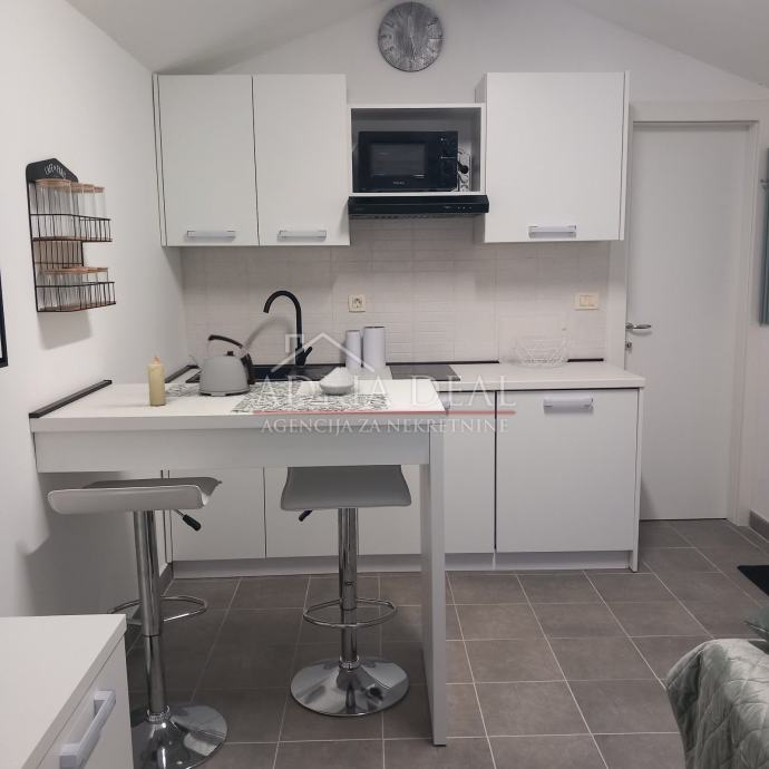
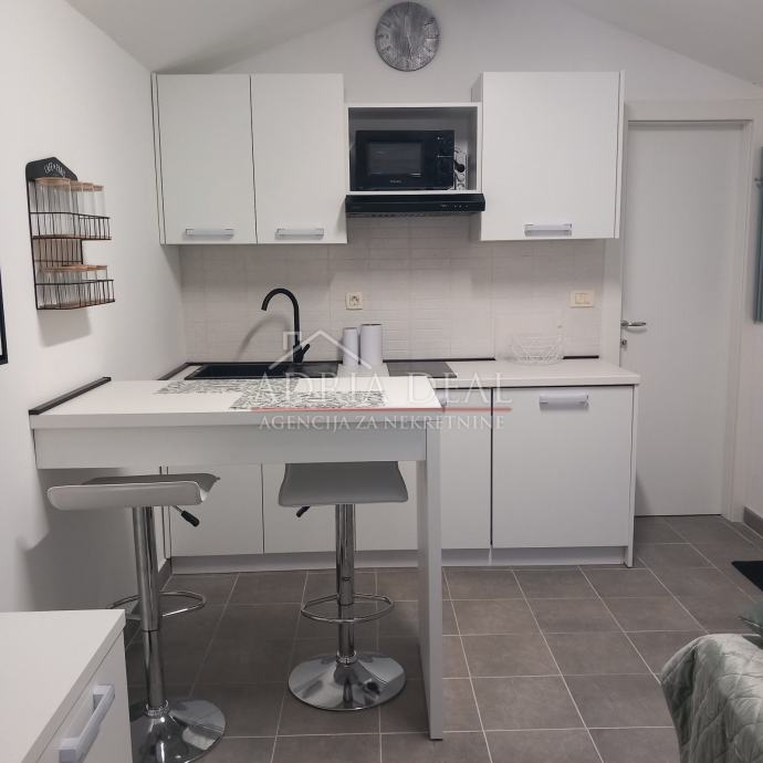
- candle (156, 379)
- kettle (222, 363)
- spoon rest (339, 379)
